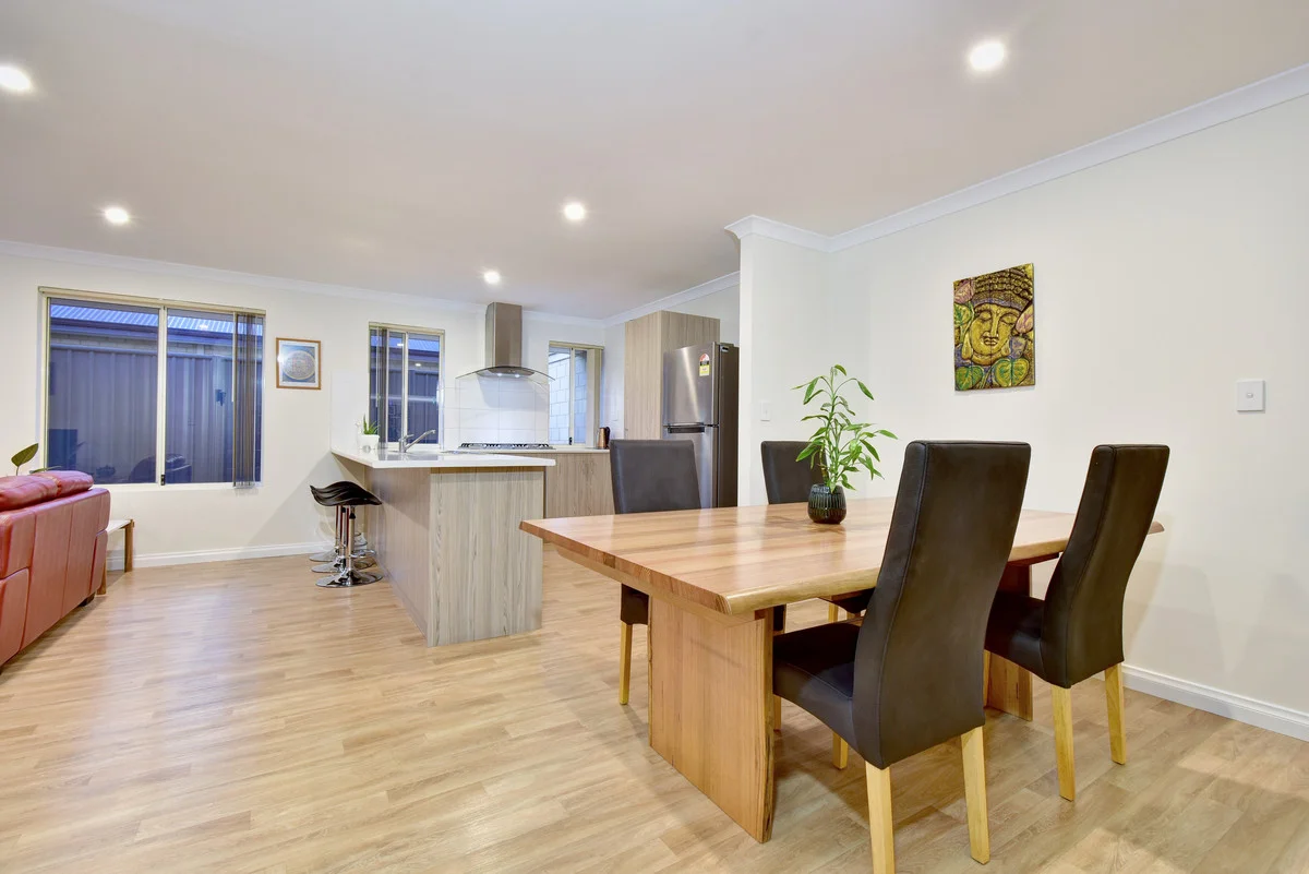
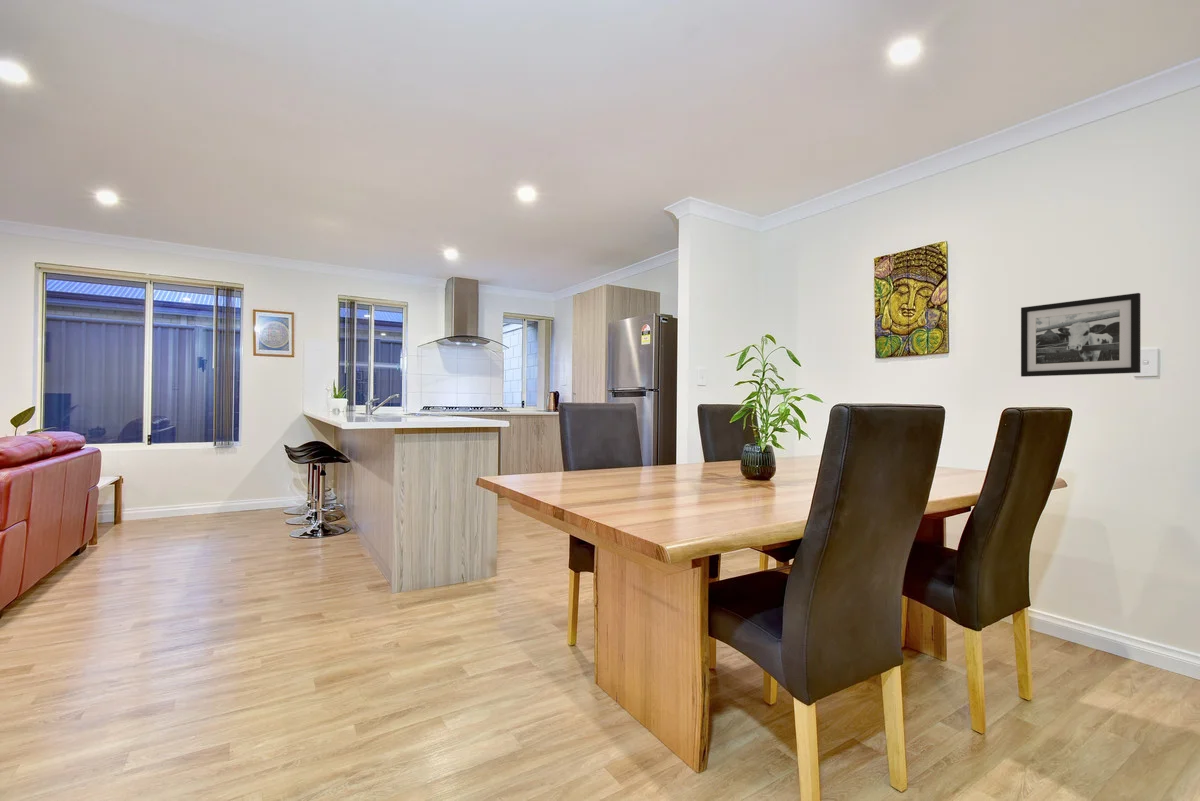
+ picture frame (1076, 337)
